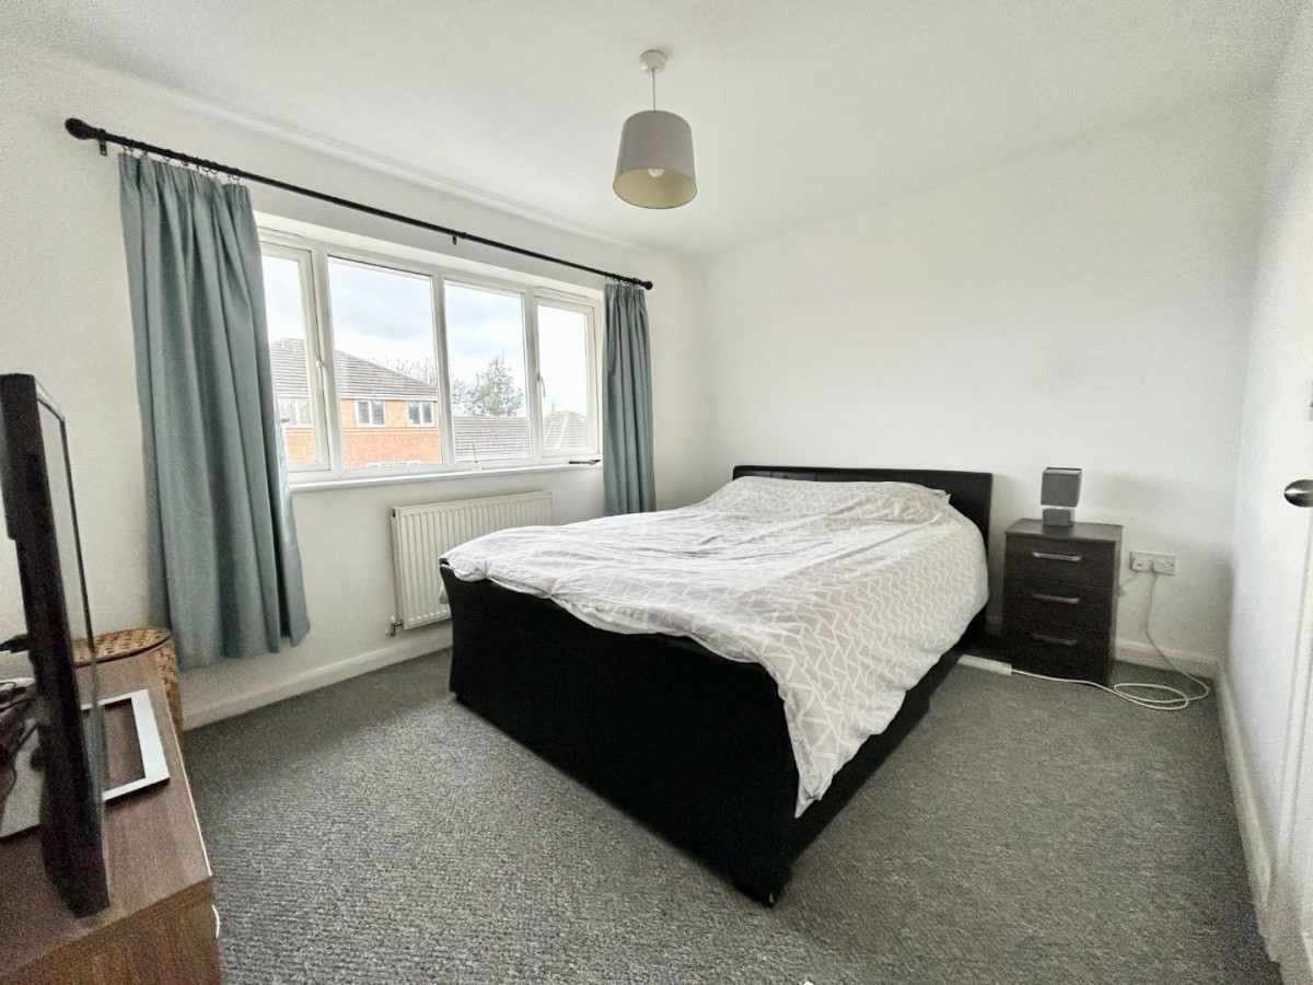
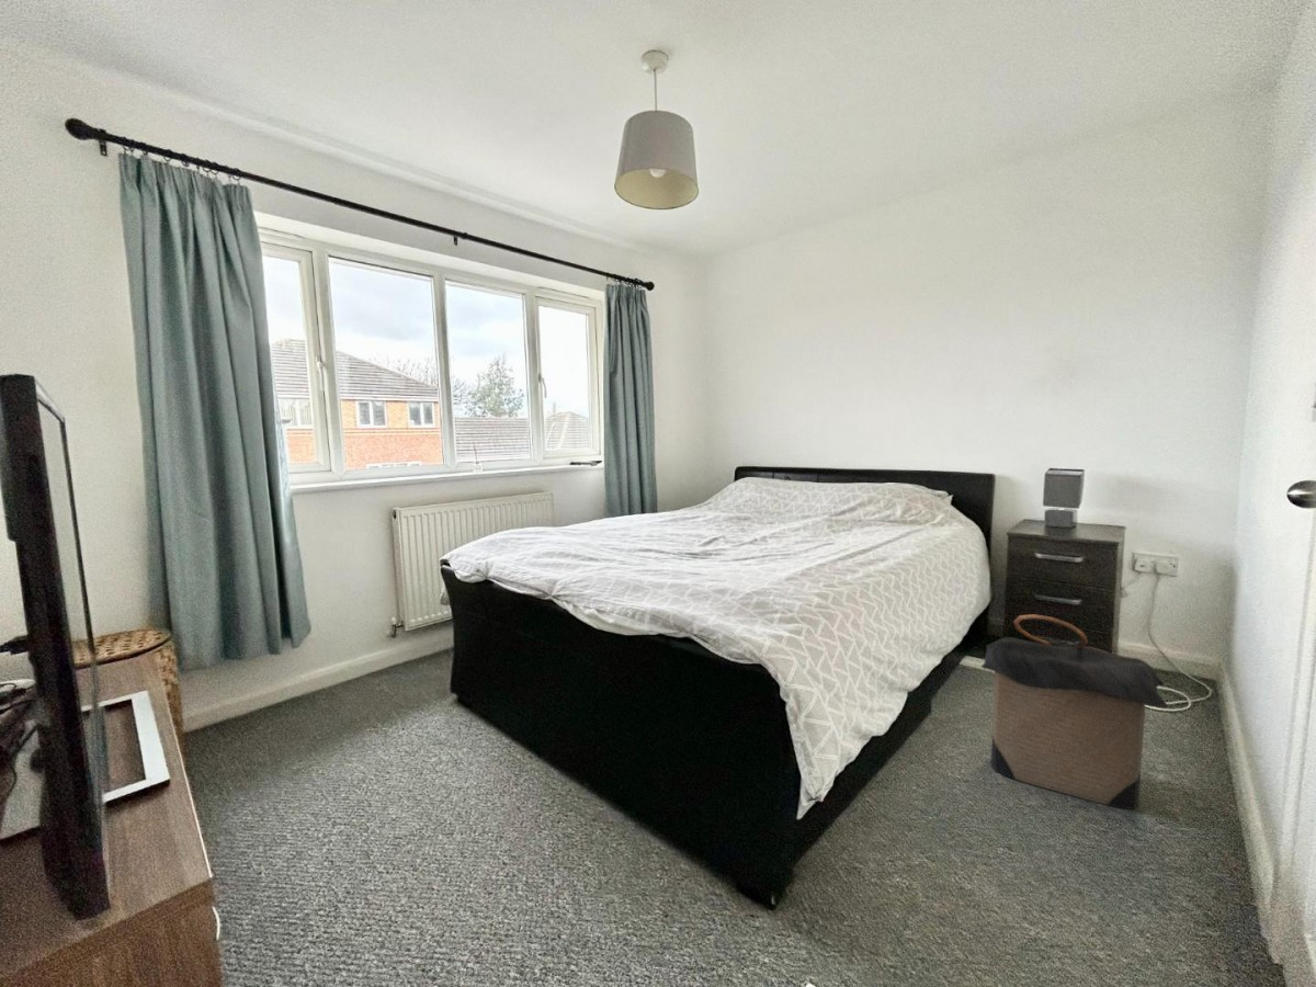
+ laundry hamper (1067, 696)
